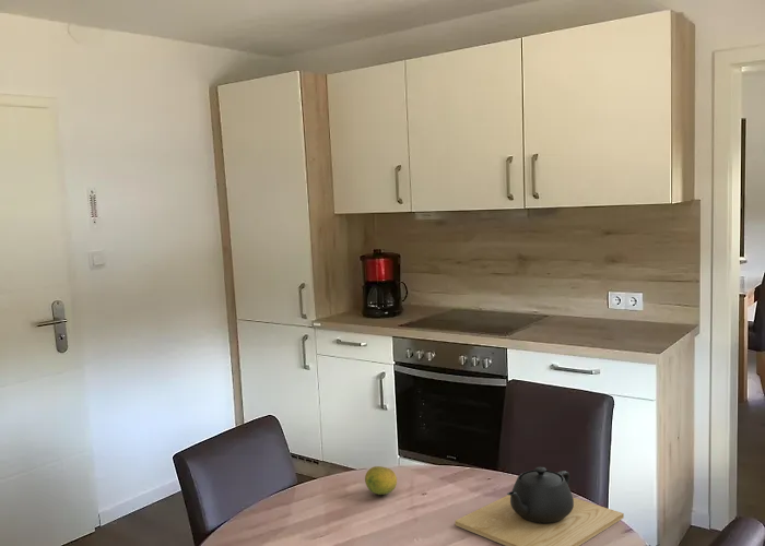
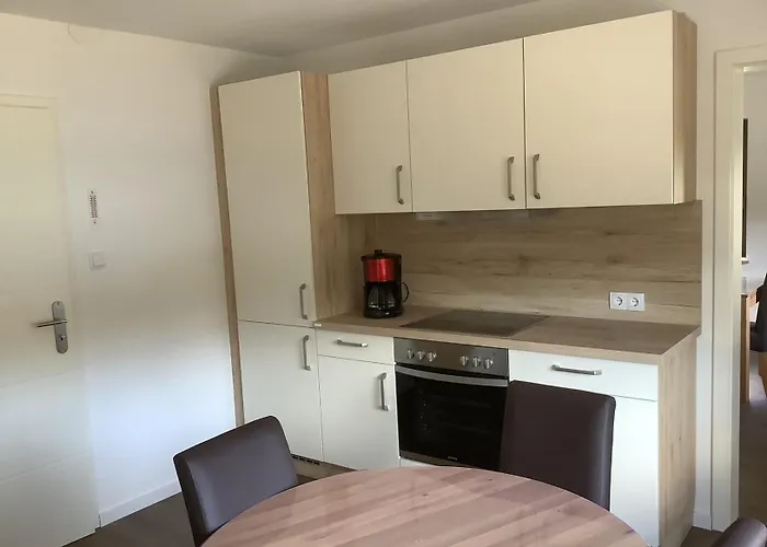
- fruit (380, 479)
- teapot (538, 496)
